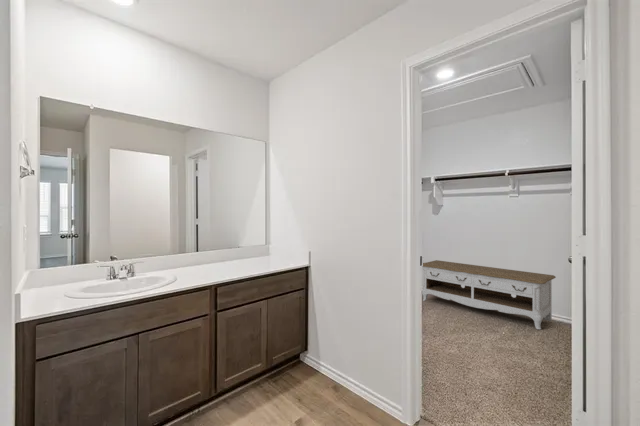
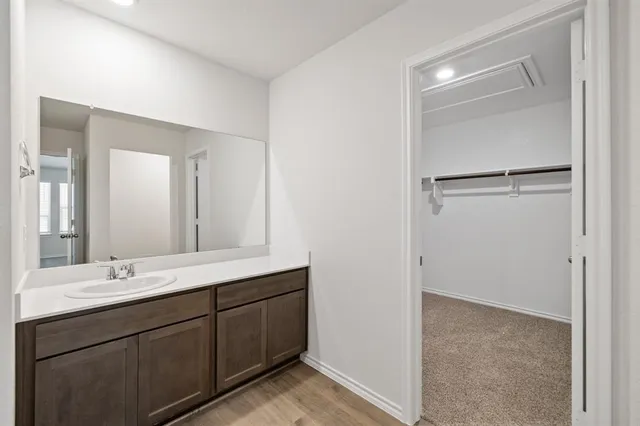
- storage bench (479, 289)
